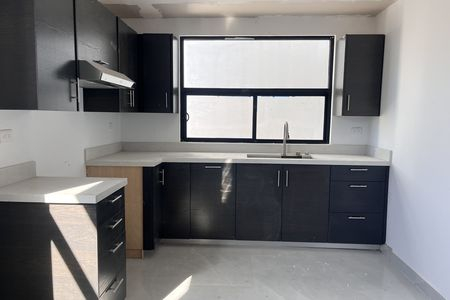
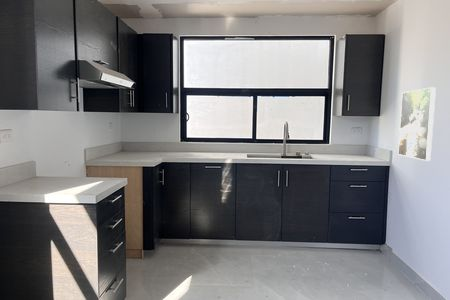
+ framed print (415, 124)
